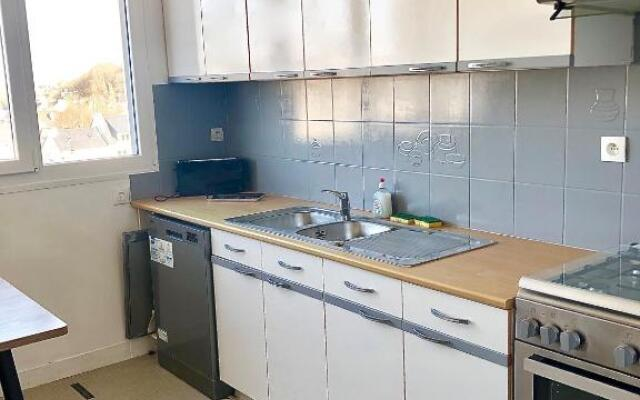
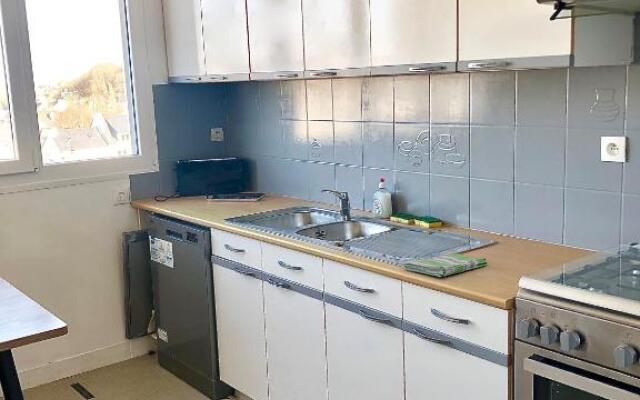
+ dish towel (445, 262)
